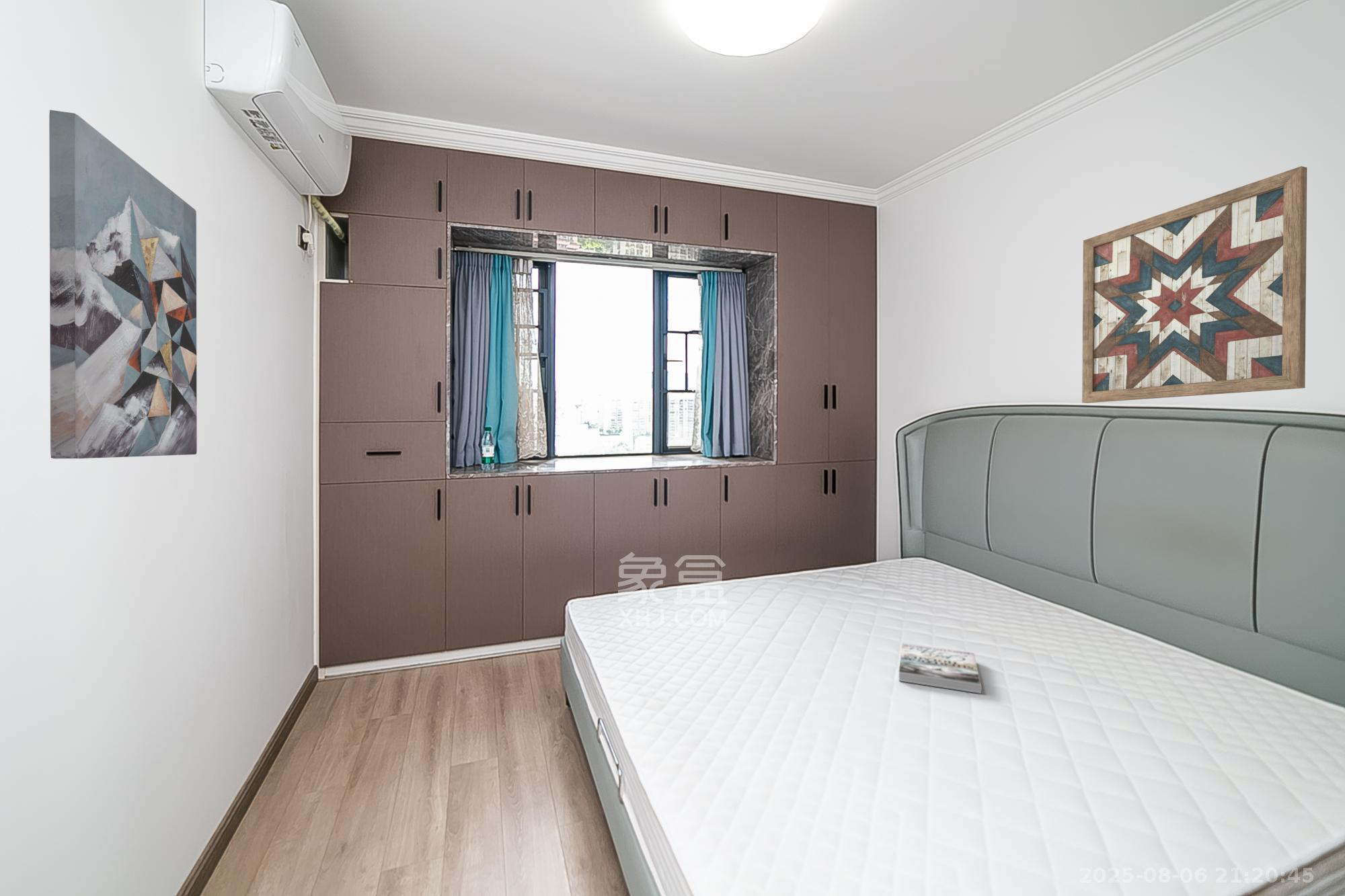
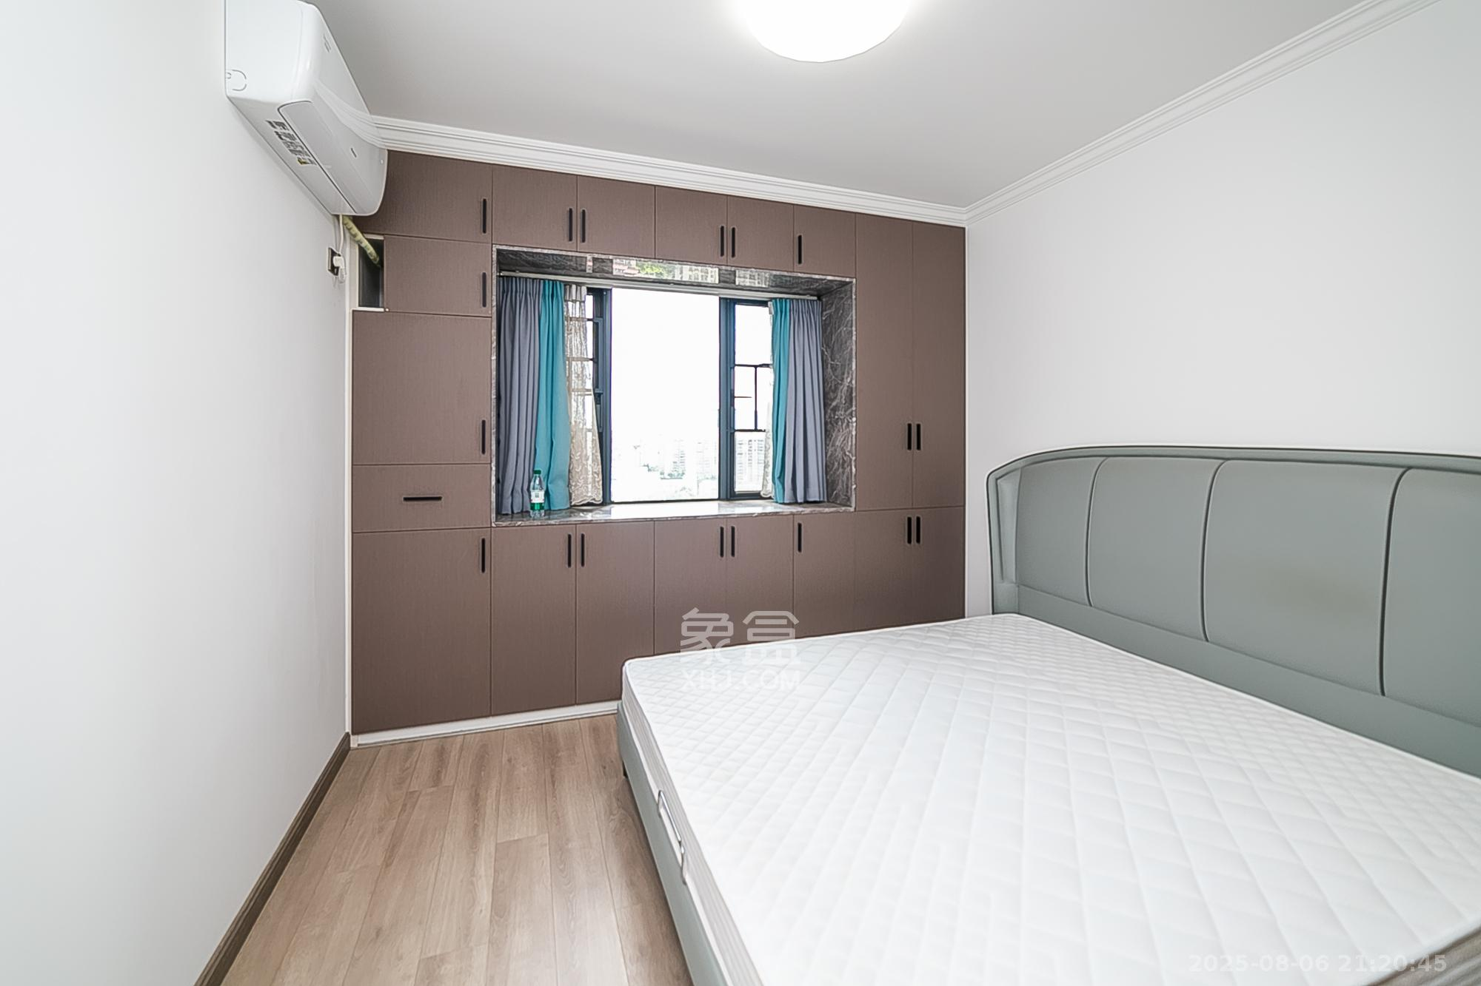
- book (938, 666)
- wall art (1177, 302)
- wall art (136, 313)
